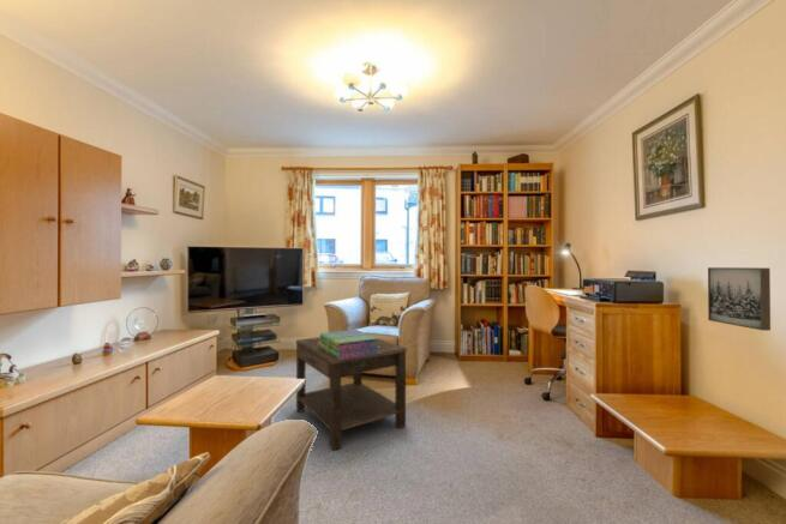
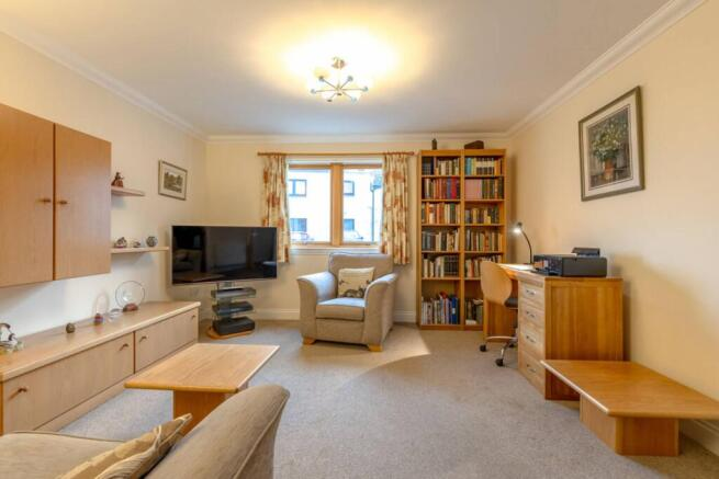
- side table (347, 384)
- wall art (736, 296)
- stack of books (348, 342)
